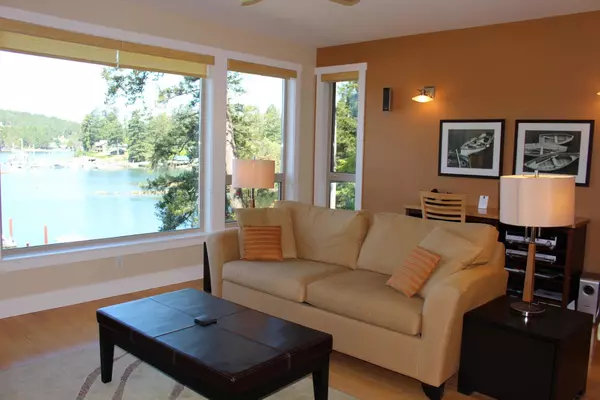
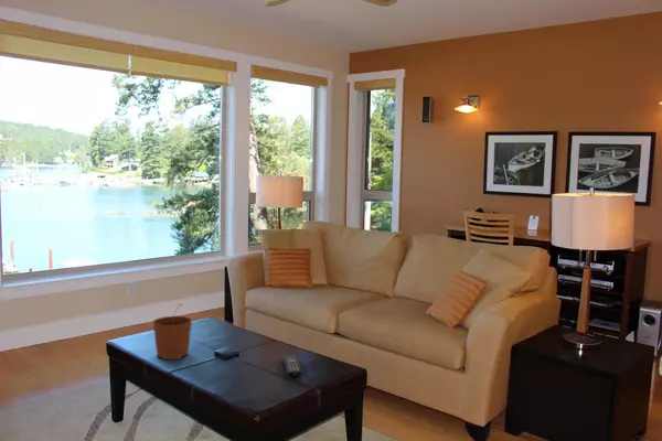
+ plant pot (172, 329)
+ remote control (291, 364)
